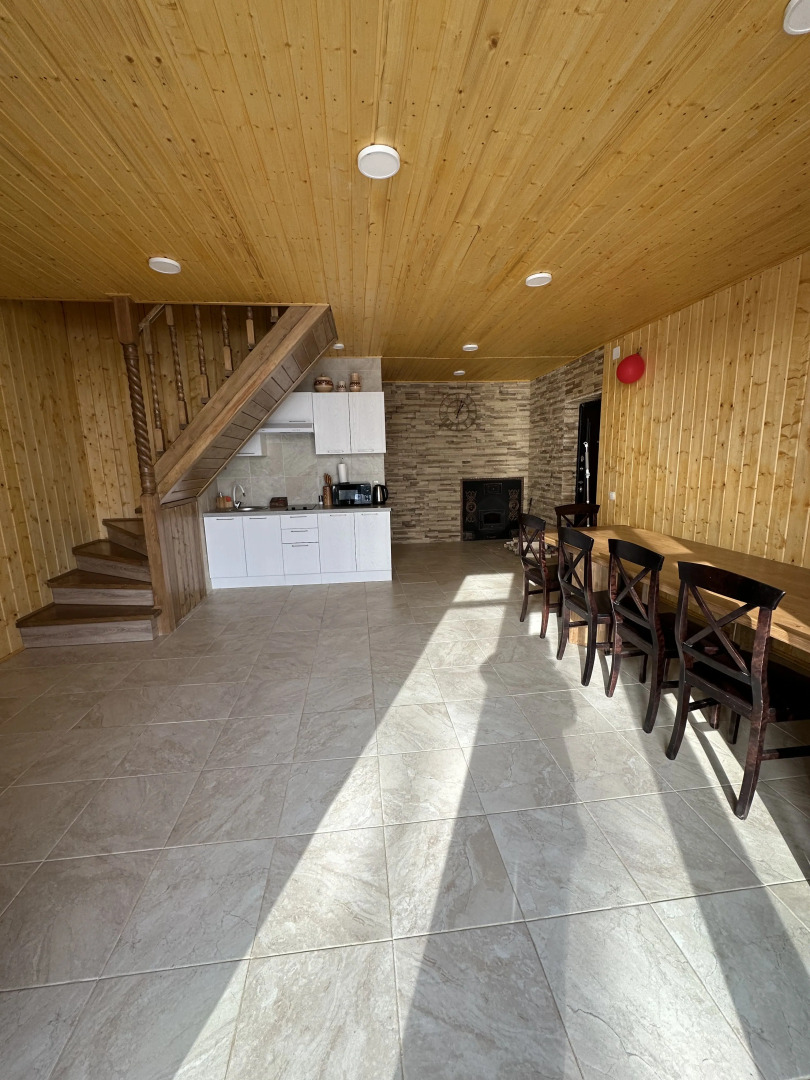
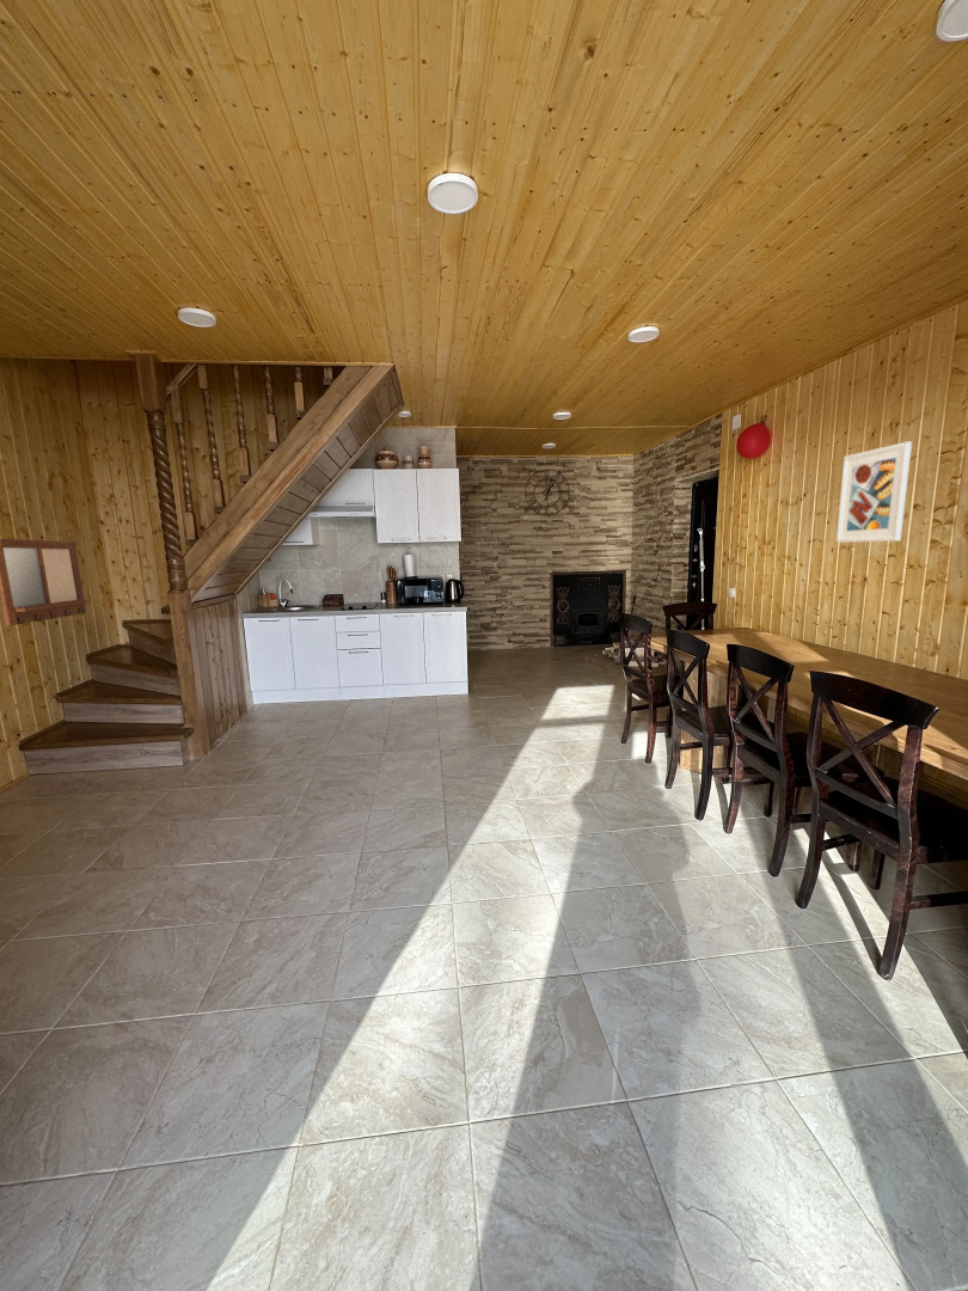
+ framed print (870, 496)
+ writing board (48, 580)
